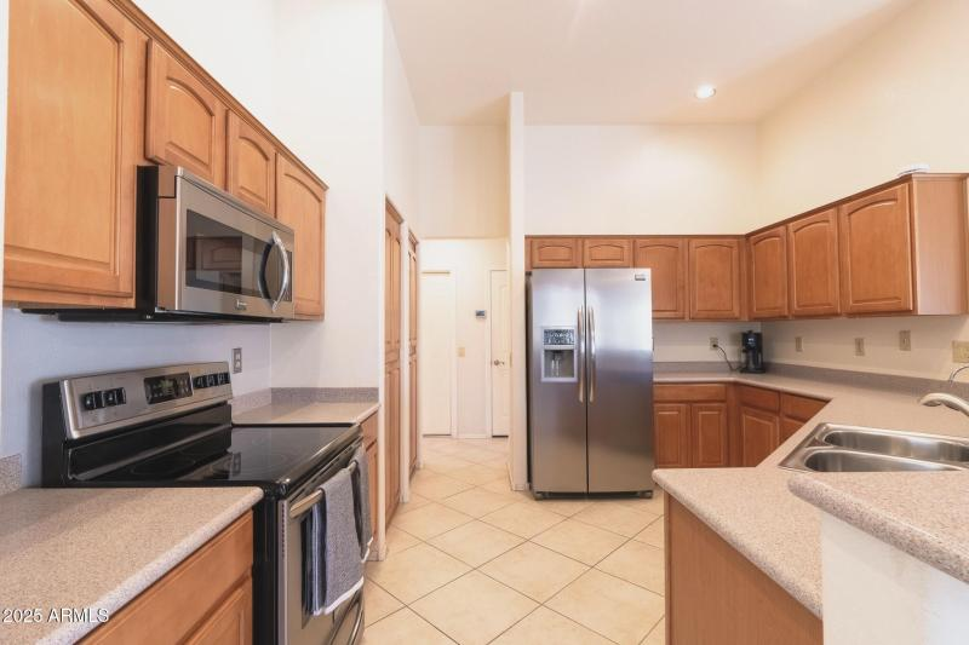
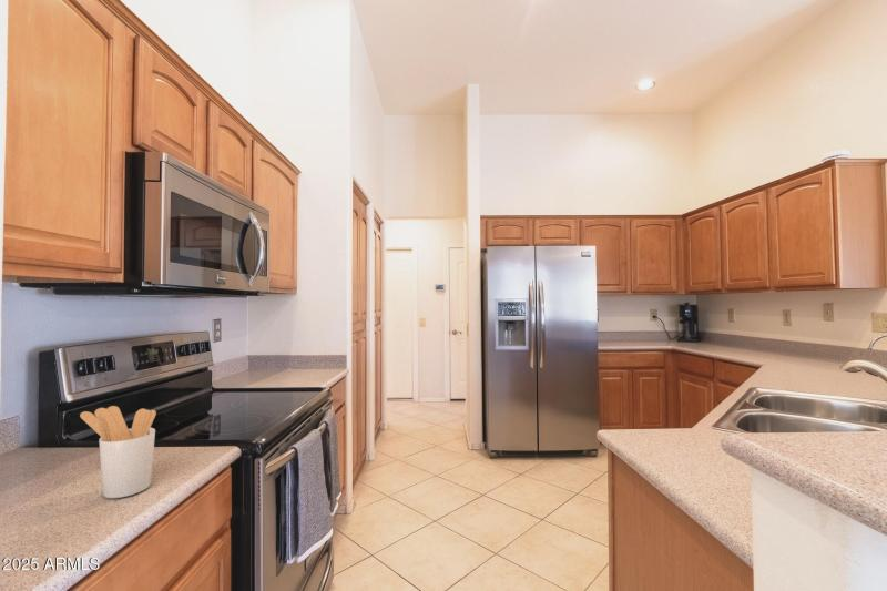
+ utensil holder (119, 447)
